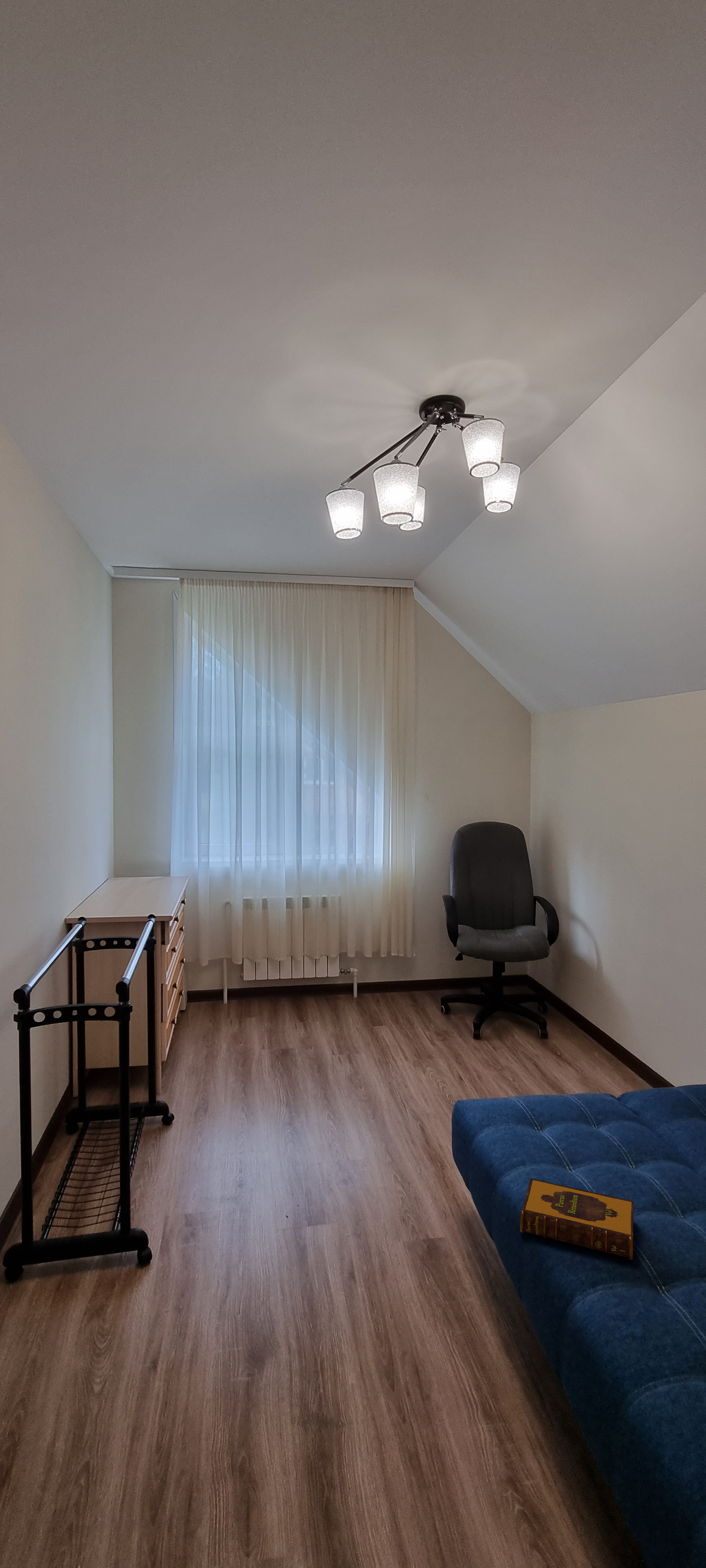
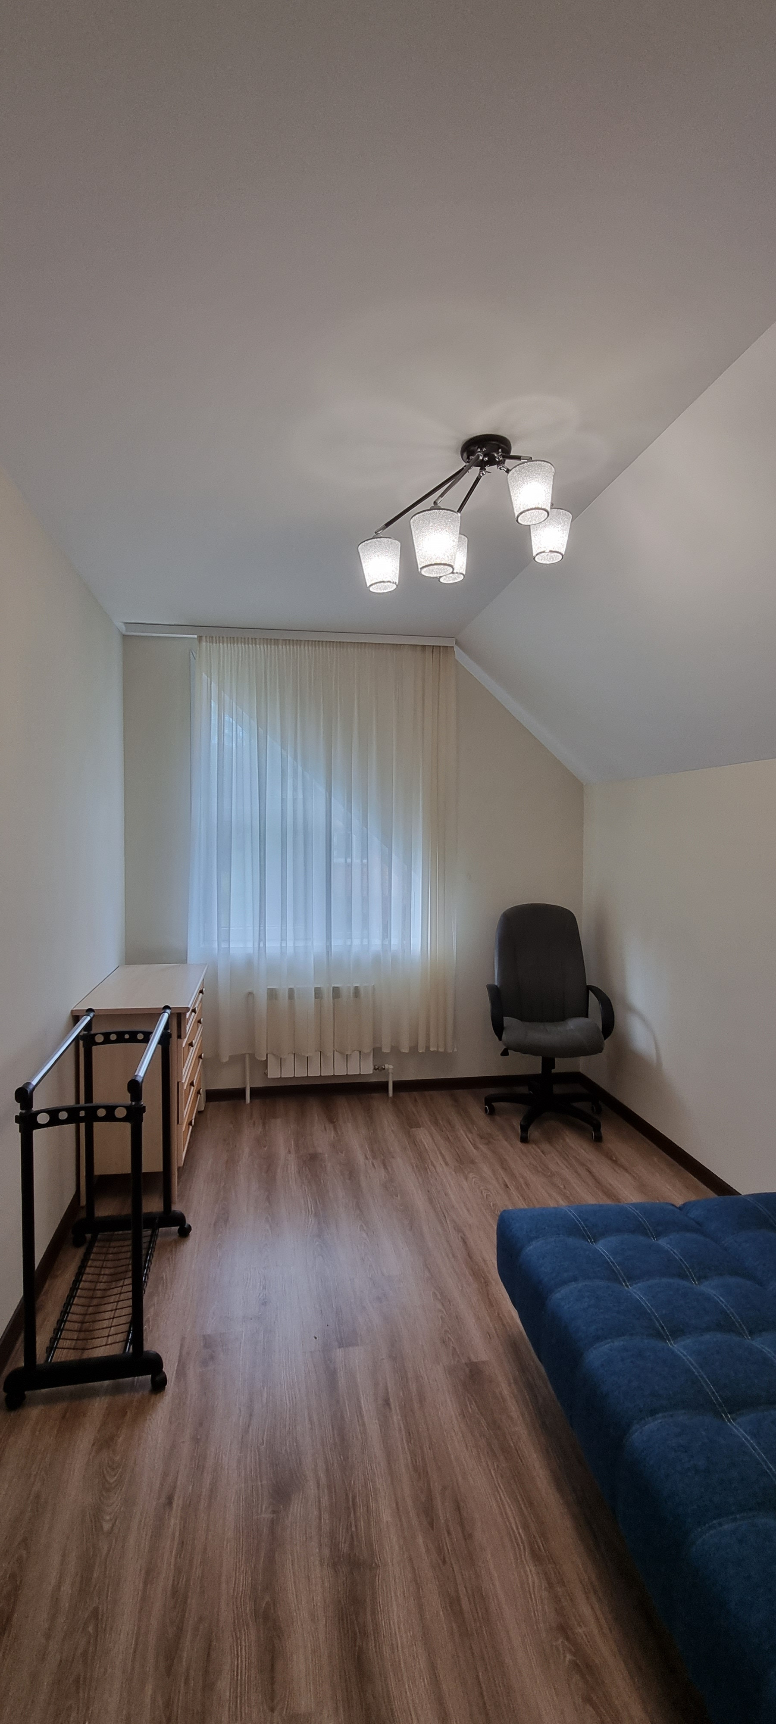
- hardback book (577, 1218)
